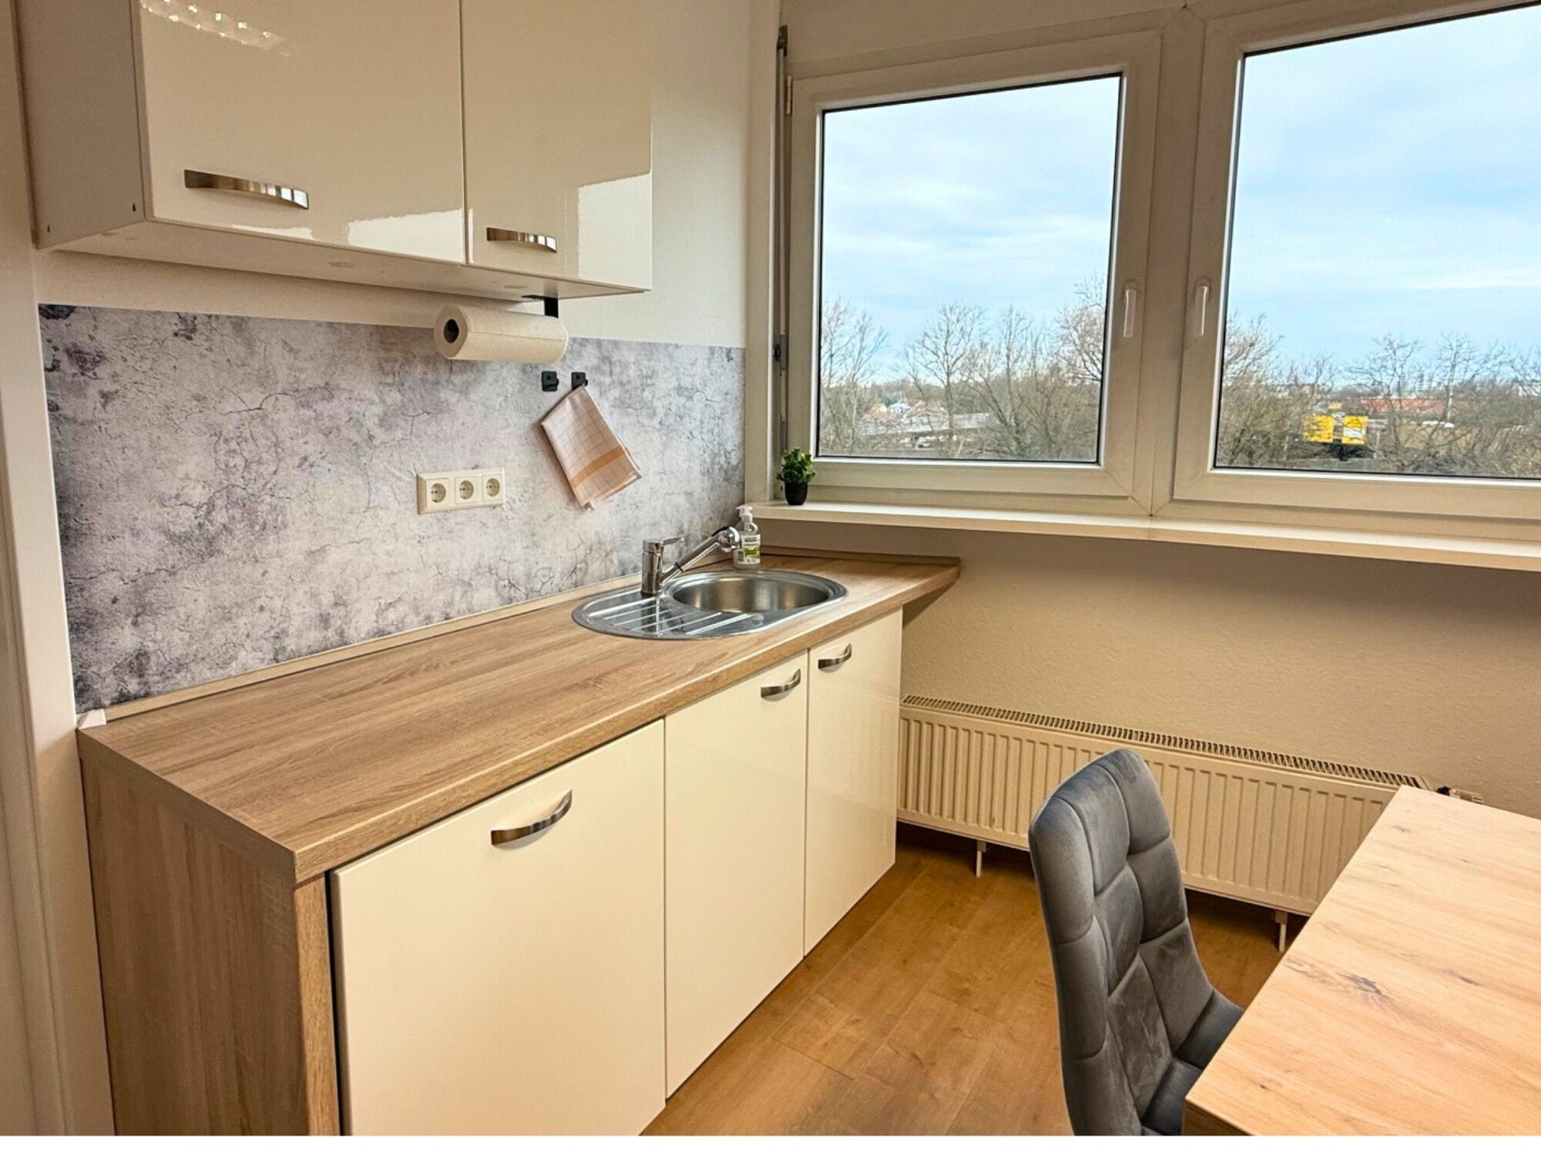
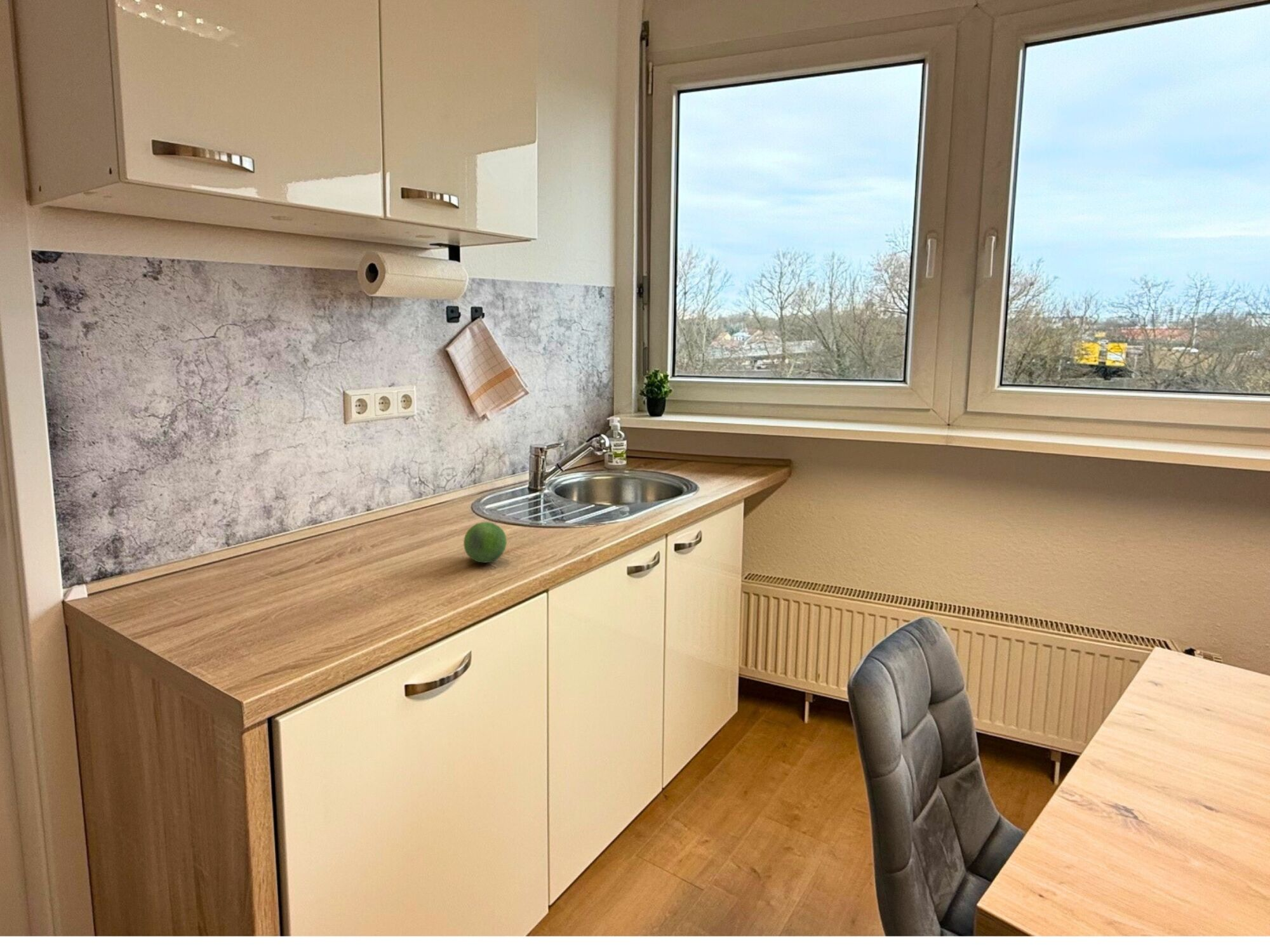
+ fruit (482, 541)
